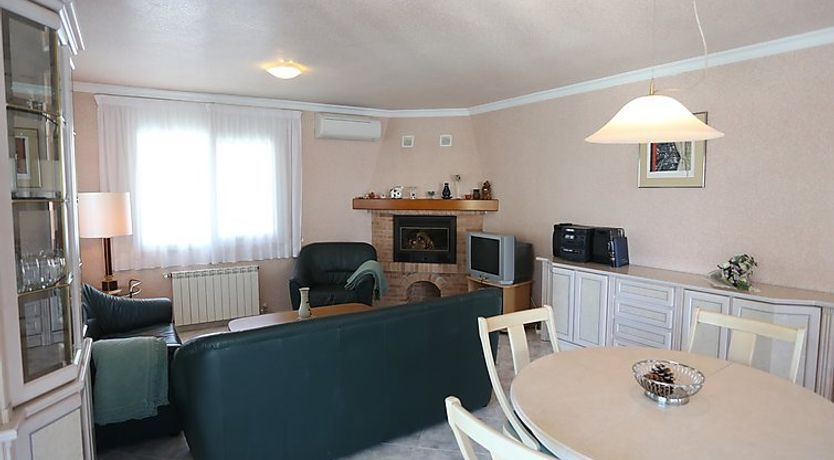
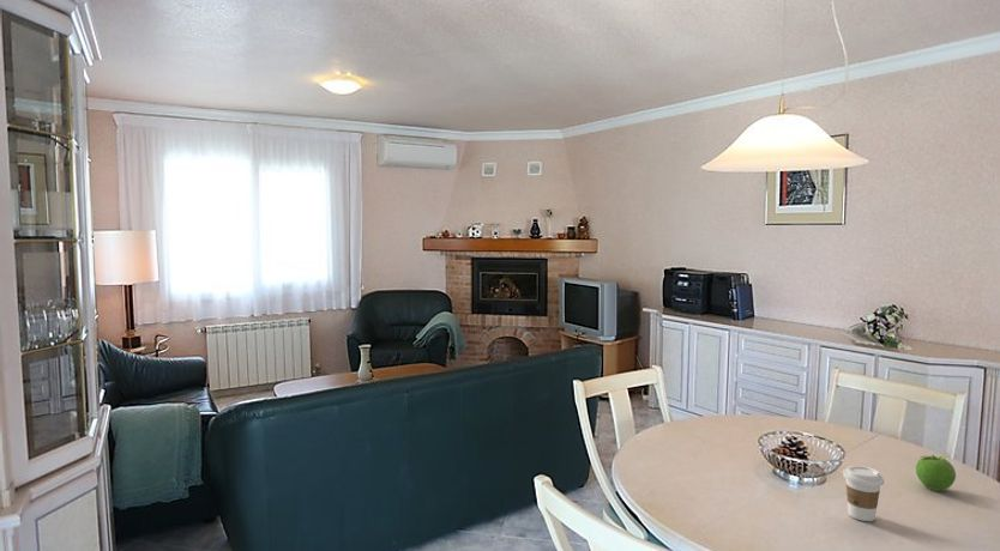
+ coffee cup (862, 492)
+ fruit (935, 471)
